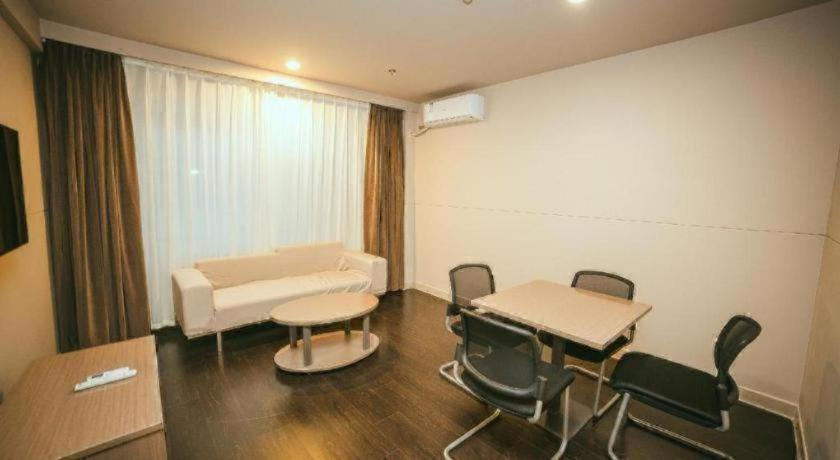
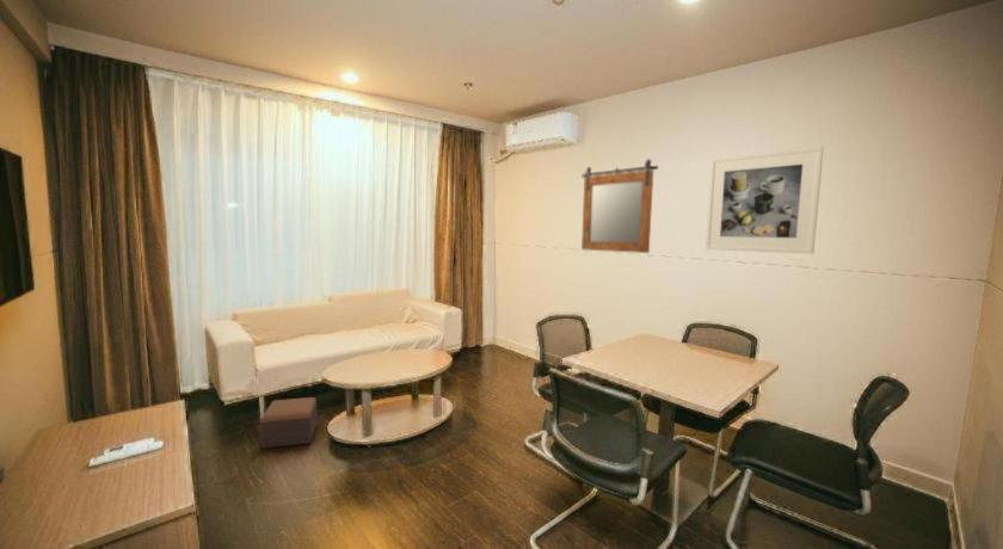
+ mirror (614, 208)
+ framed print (758, 203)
+ footstool (290, 420)
